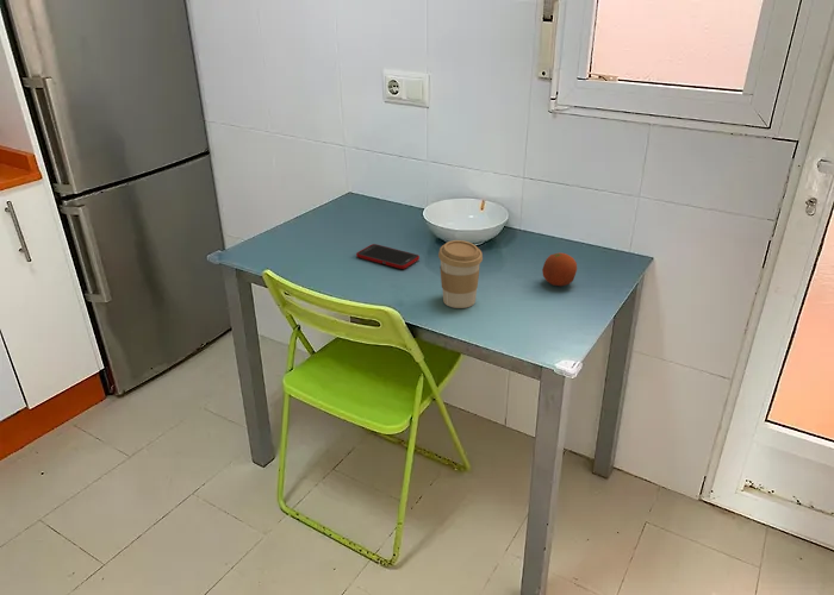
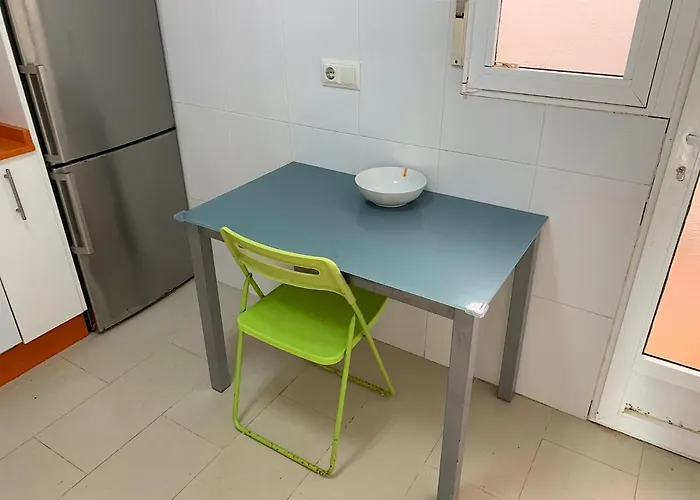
- orange (559, 269)
- cell phone (387, 256)
- coffee cup (460, 274)
